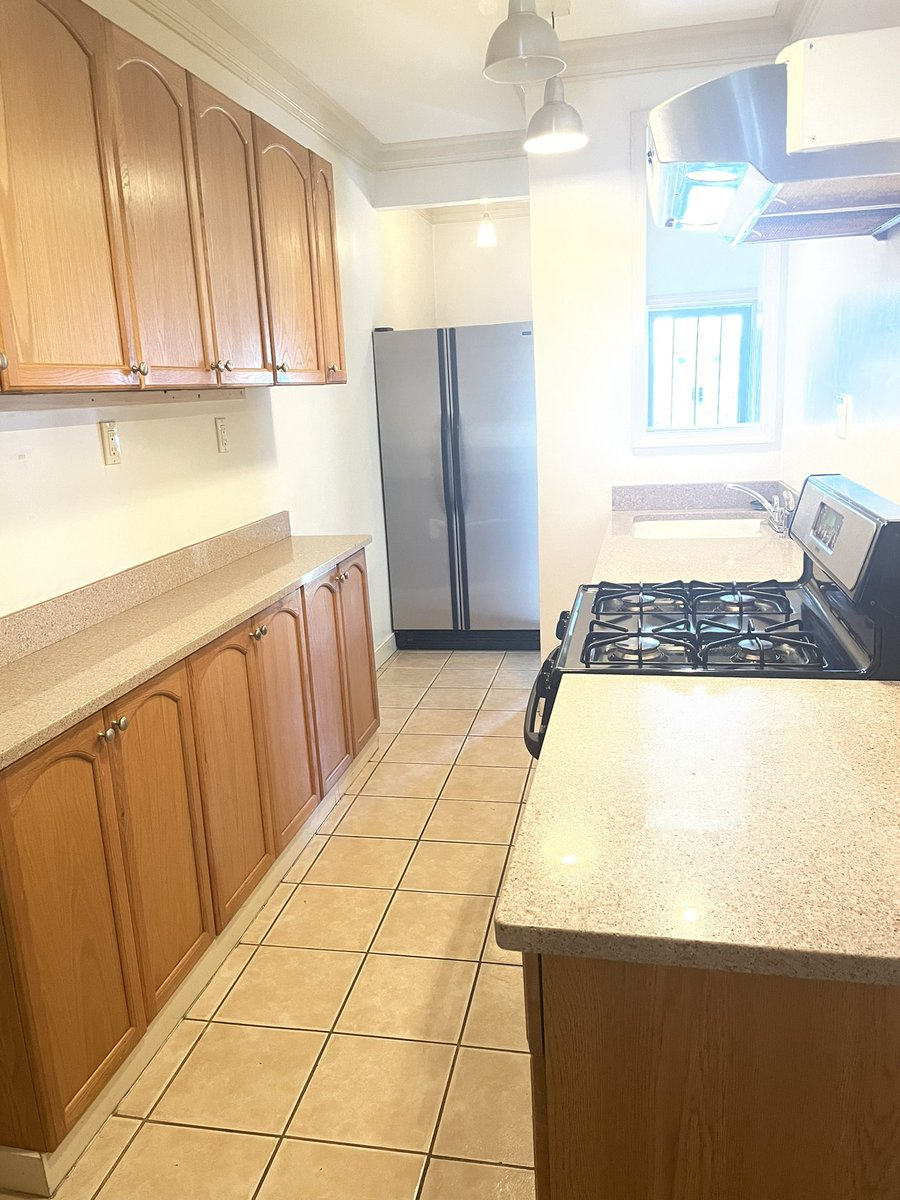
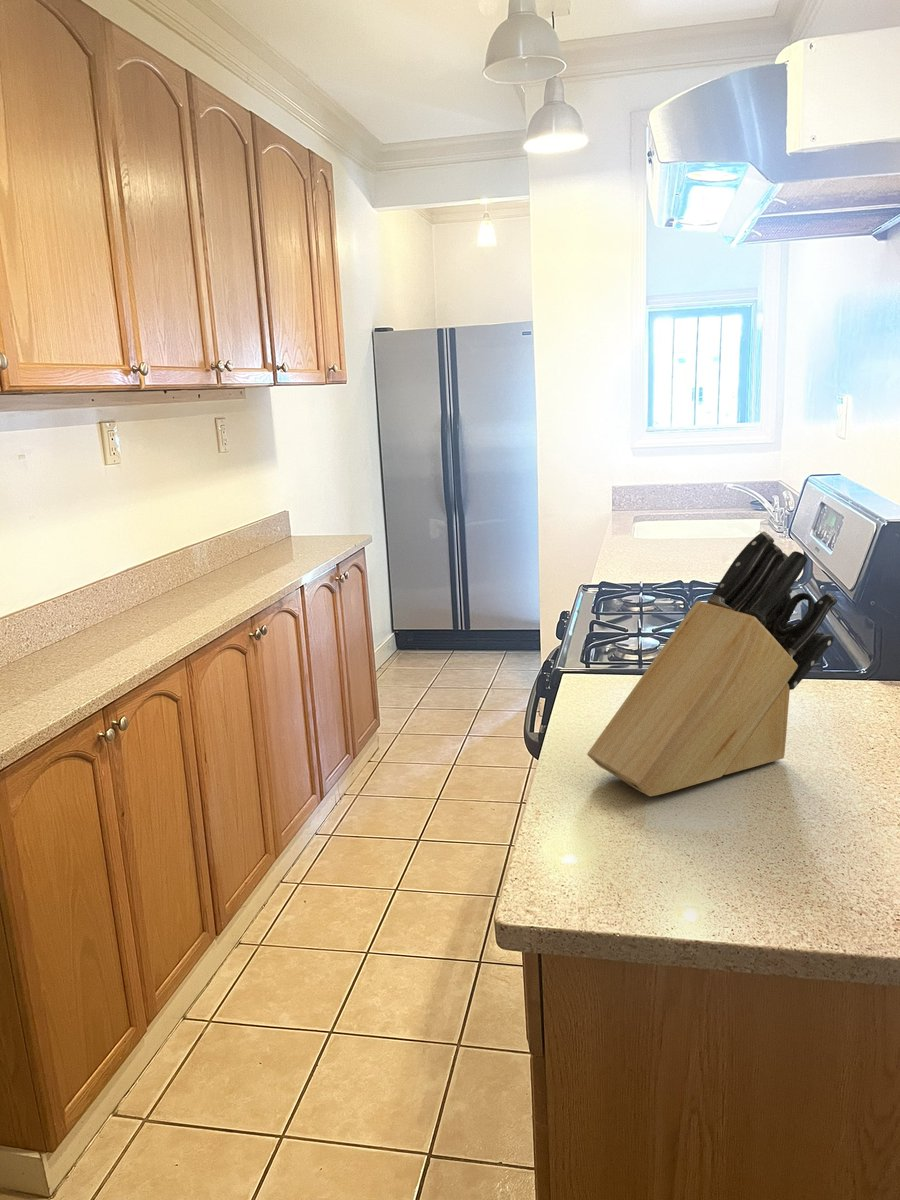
+ knife block (716, 654)
